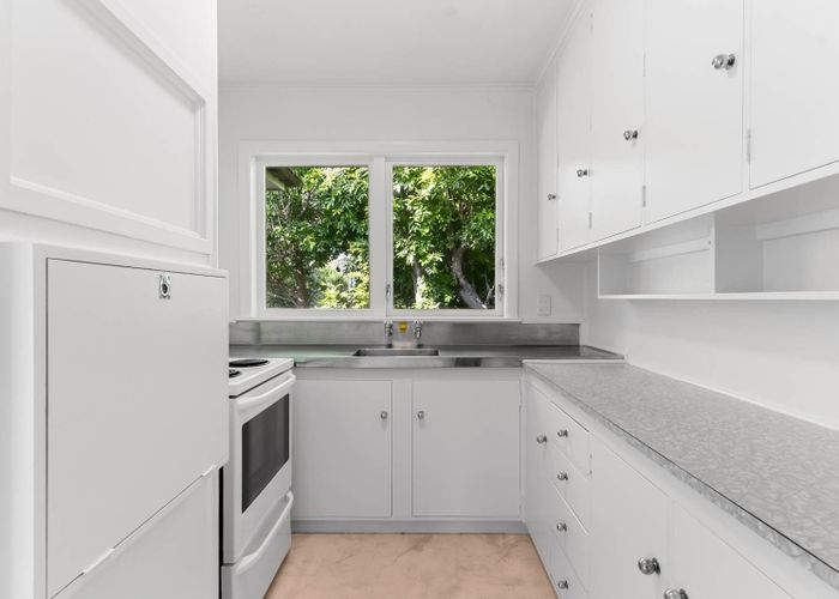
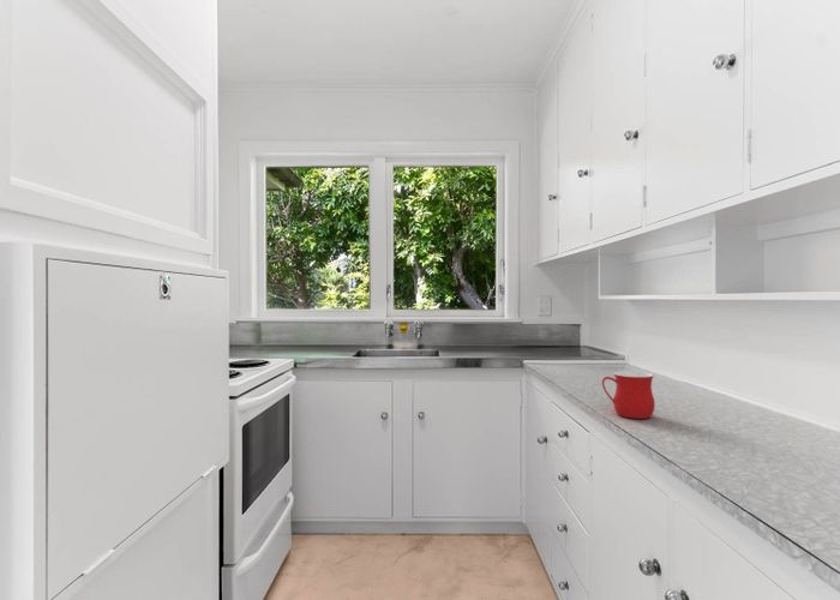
+ mug (628, 394)
